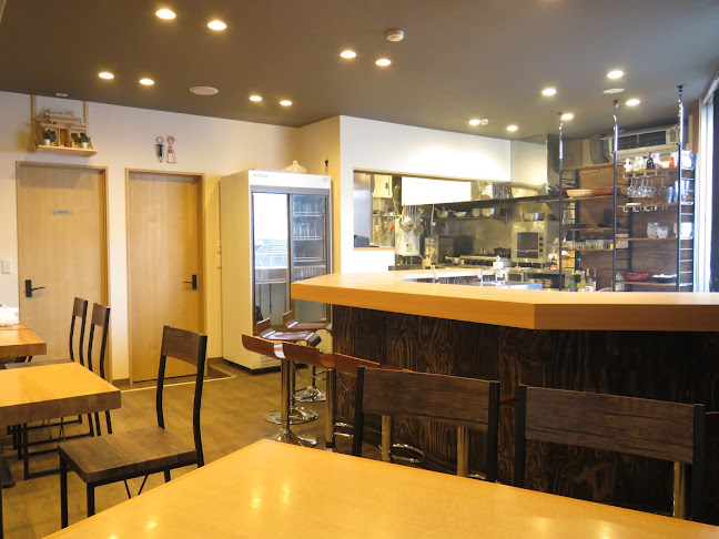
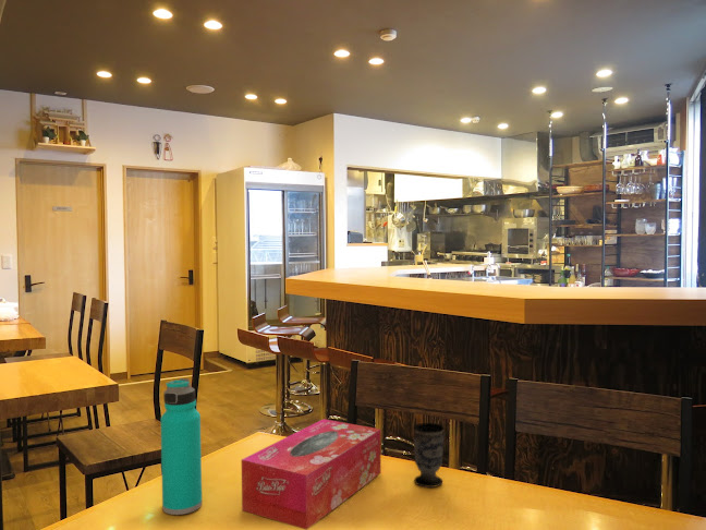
+ tissue box (316, 467)
+ water bottle (181, 443)
+ cup (428, 454)
